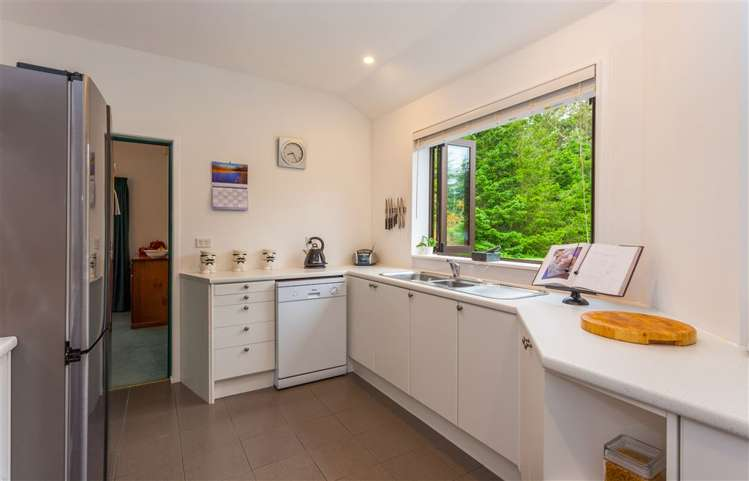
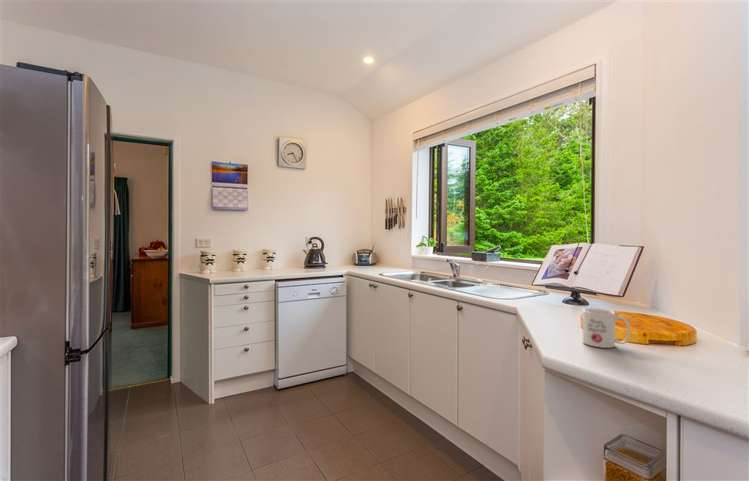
+ mug (605, 328)
